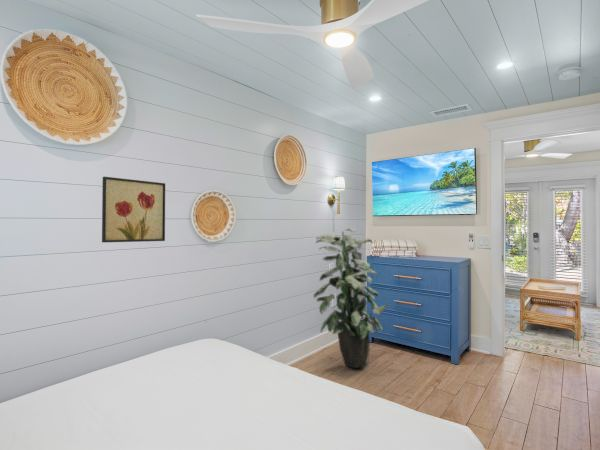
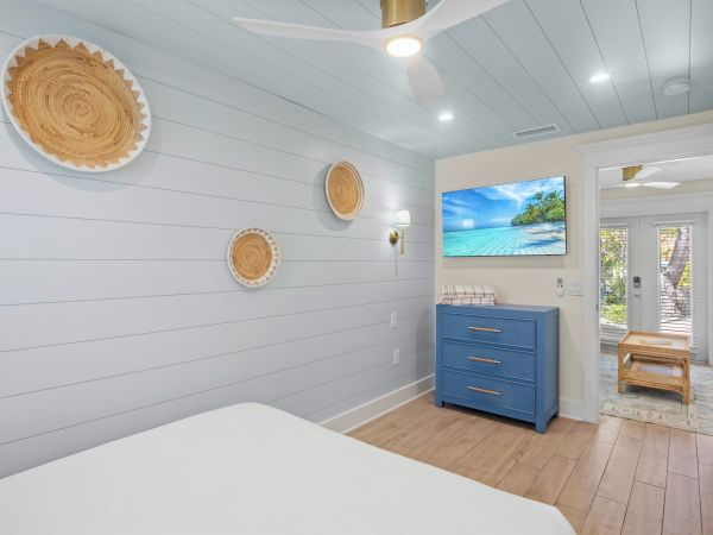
- wall art (135, 210)
- indoor plant (348, 296)
